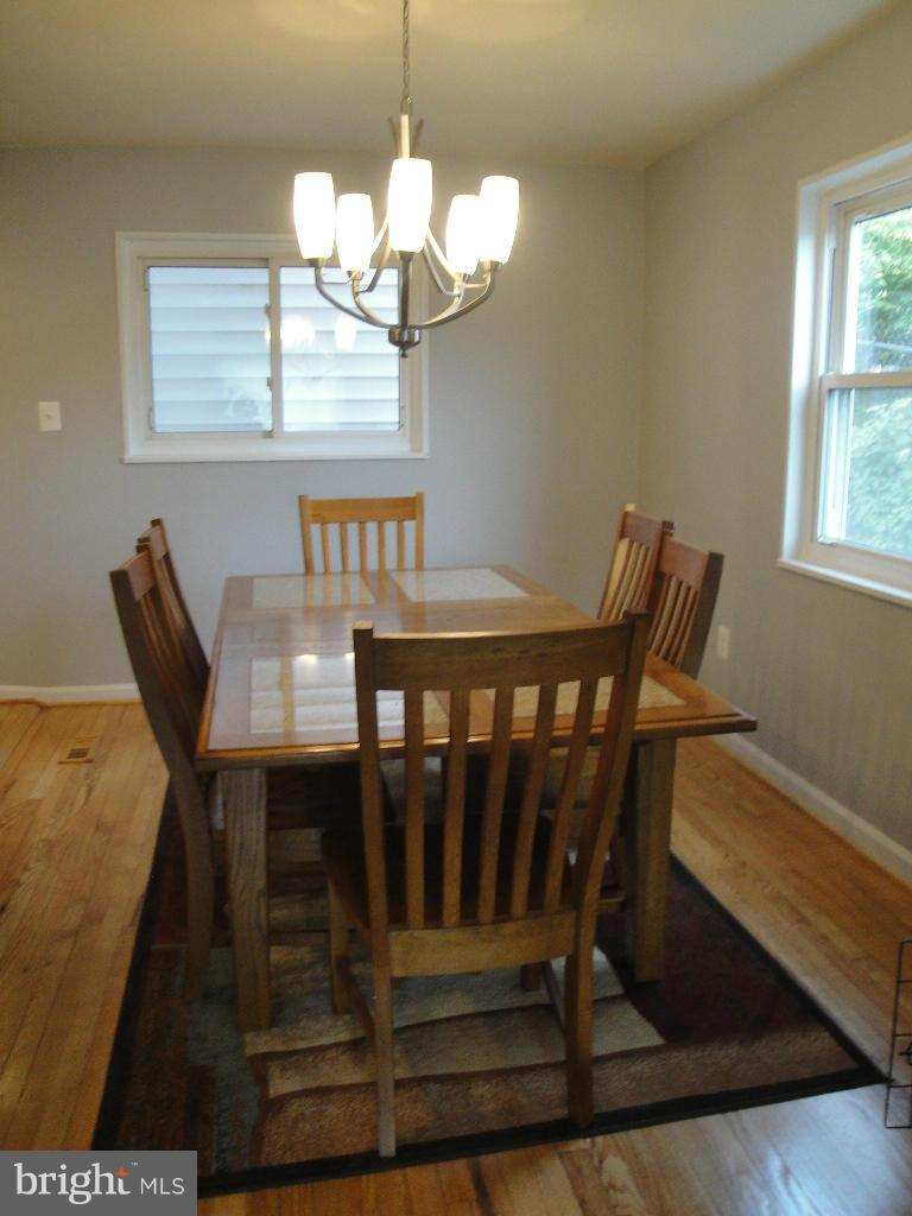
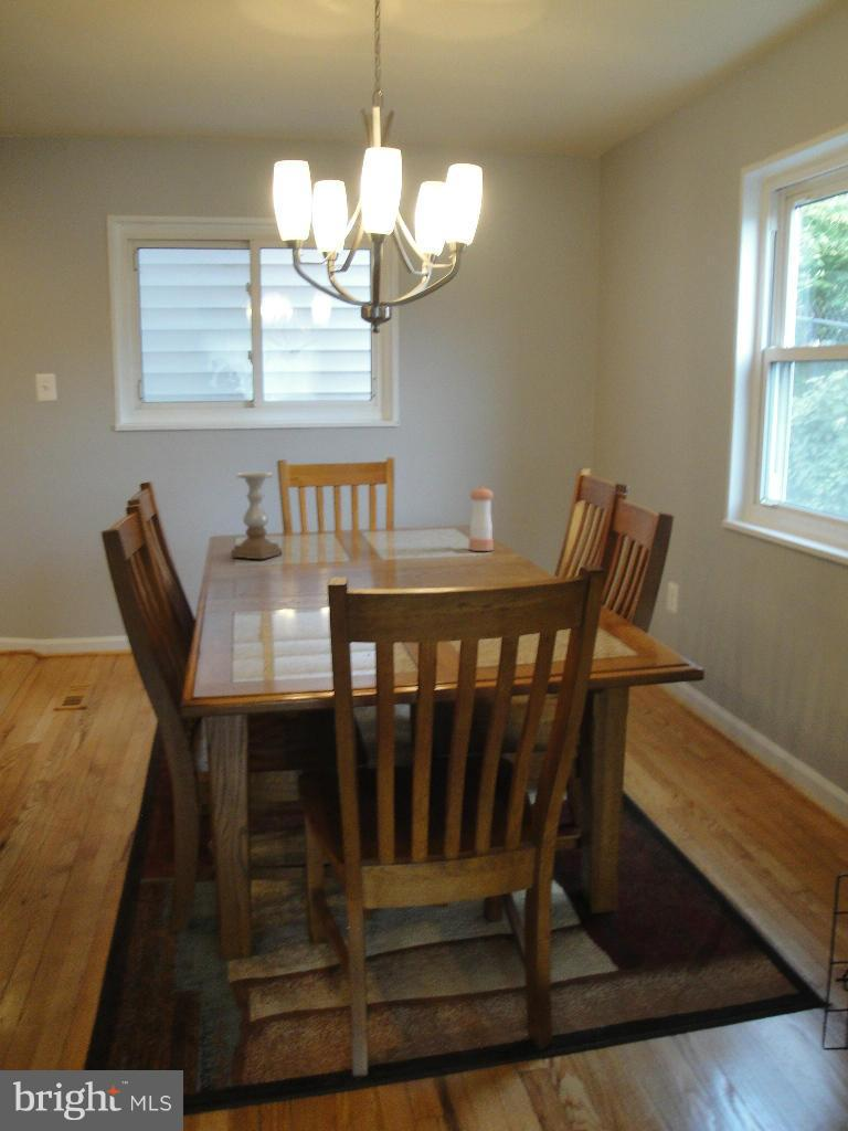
+ candle holder (255, 515)
+ pepper shaker (480, 517)
